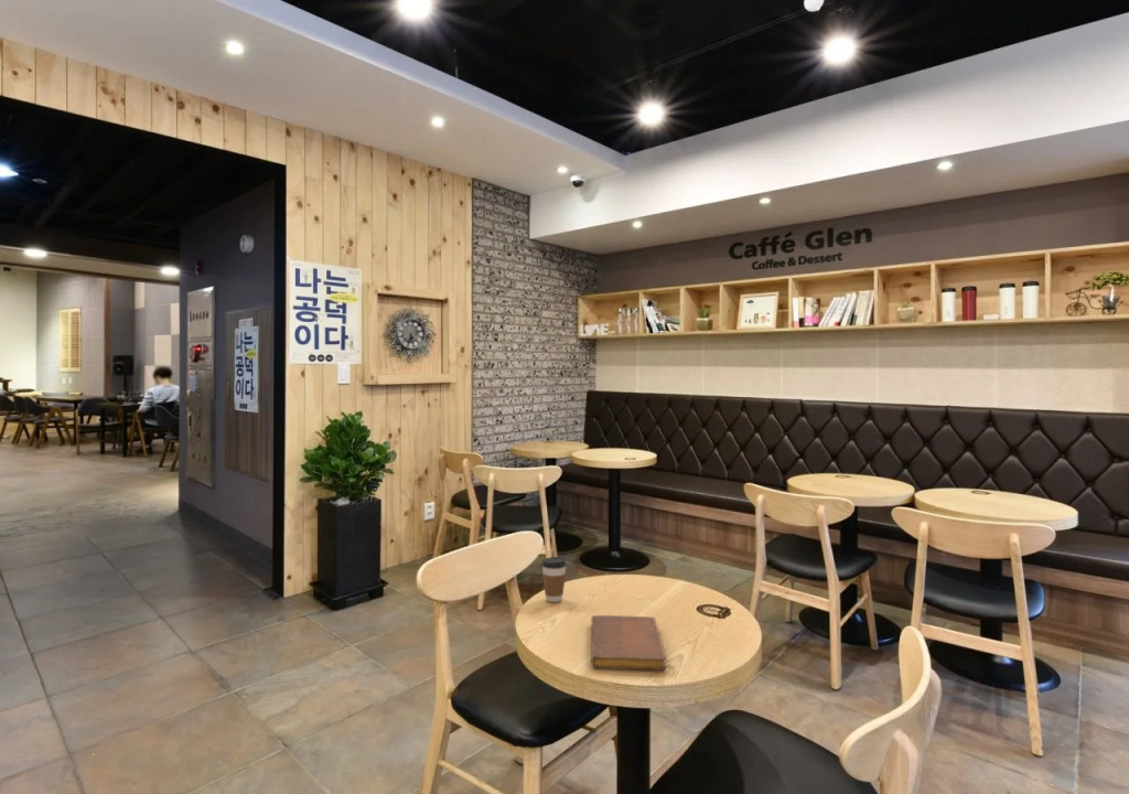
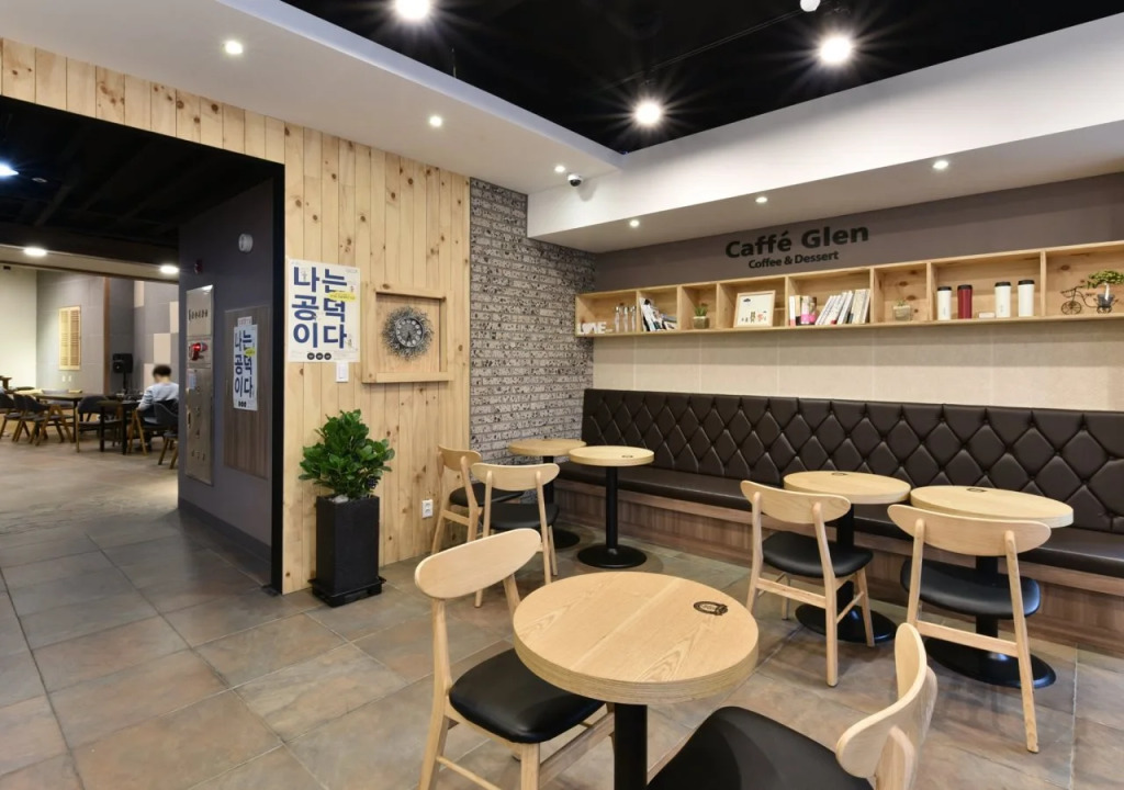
- coffee cup (553, 579)
- notebook (625, 640)
